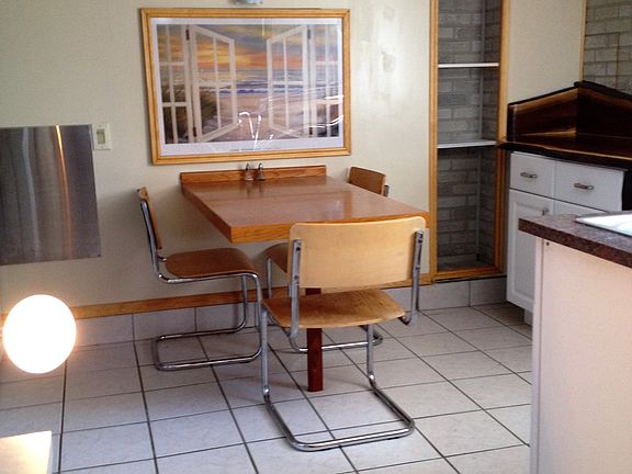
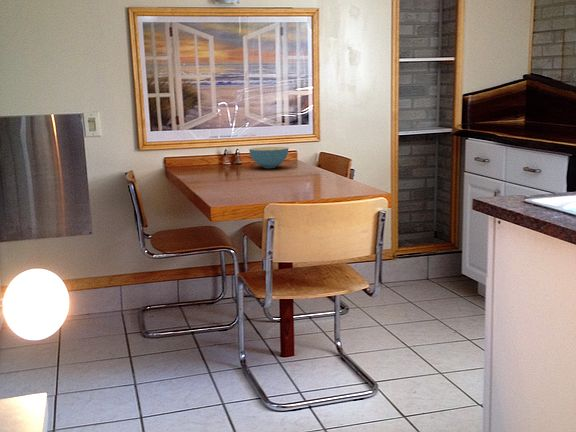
+ cereal bowl (269, 158)
